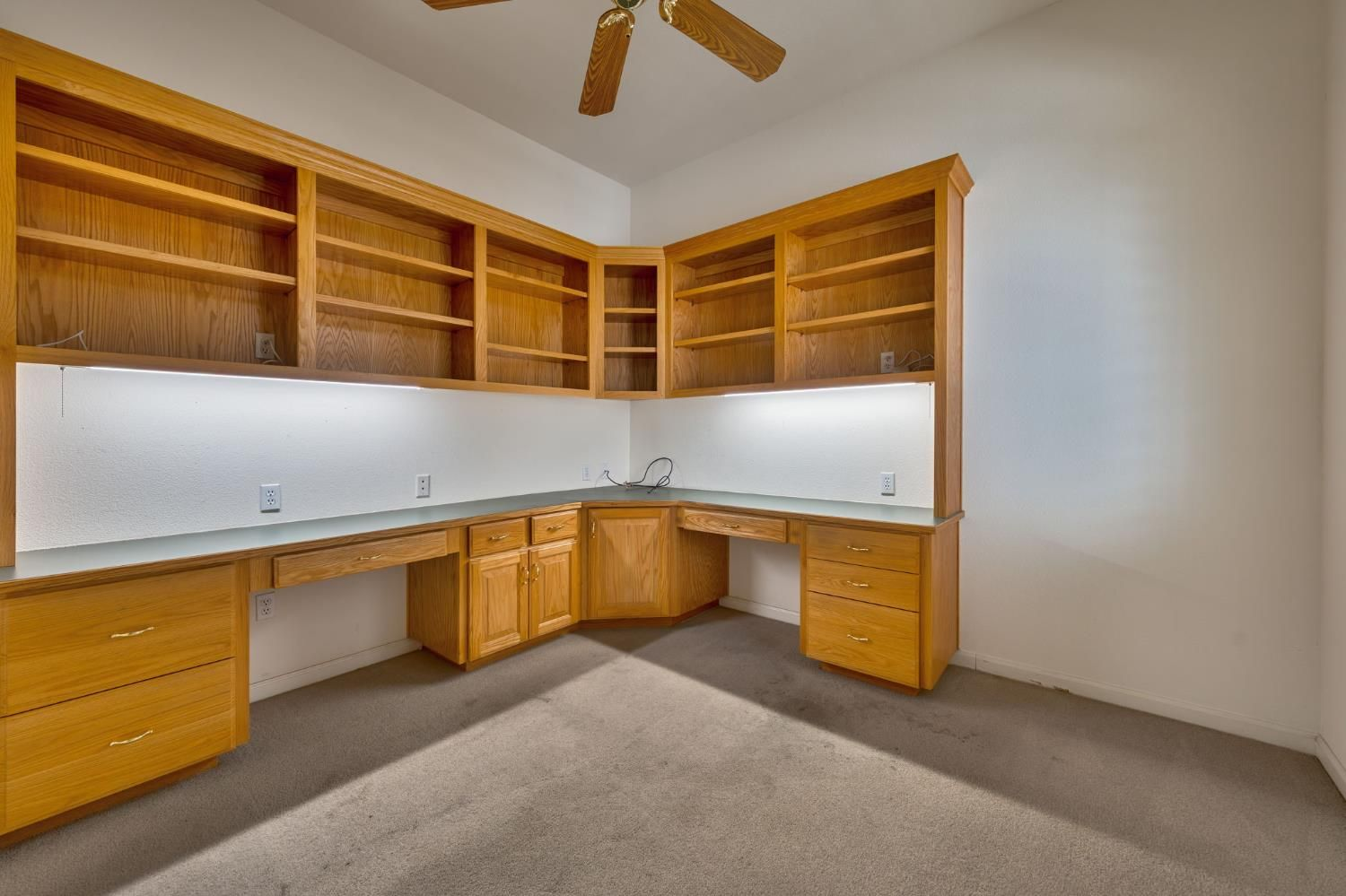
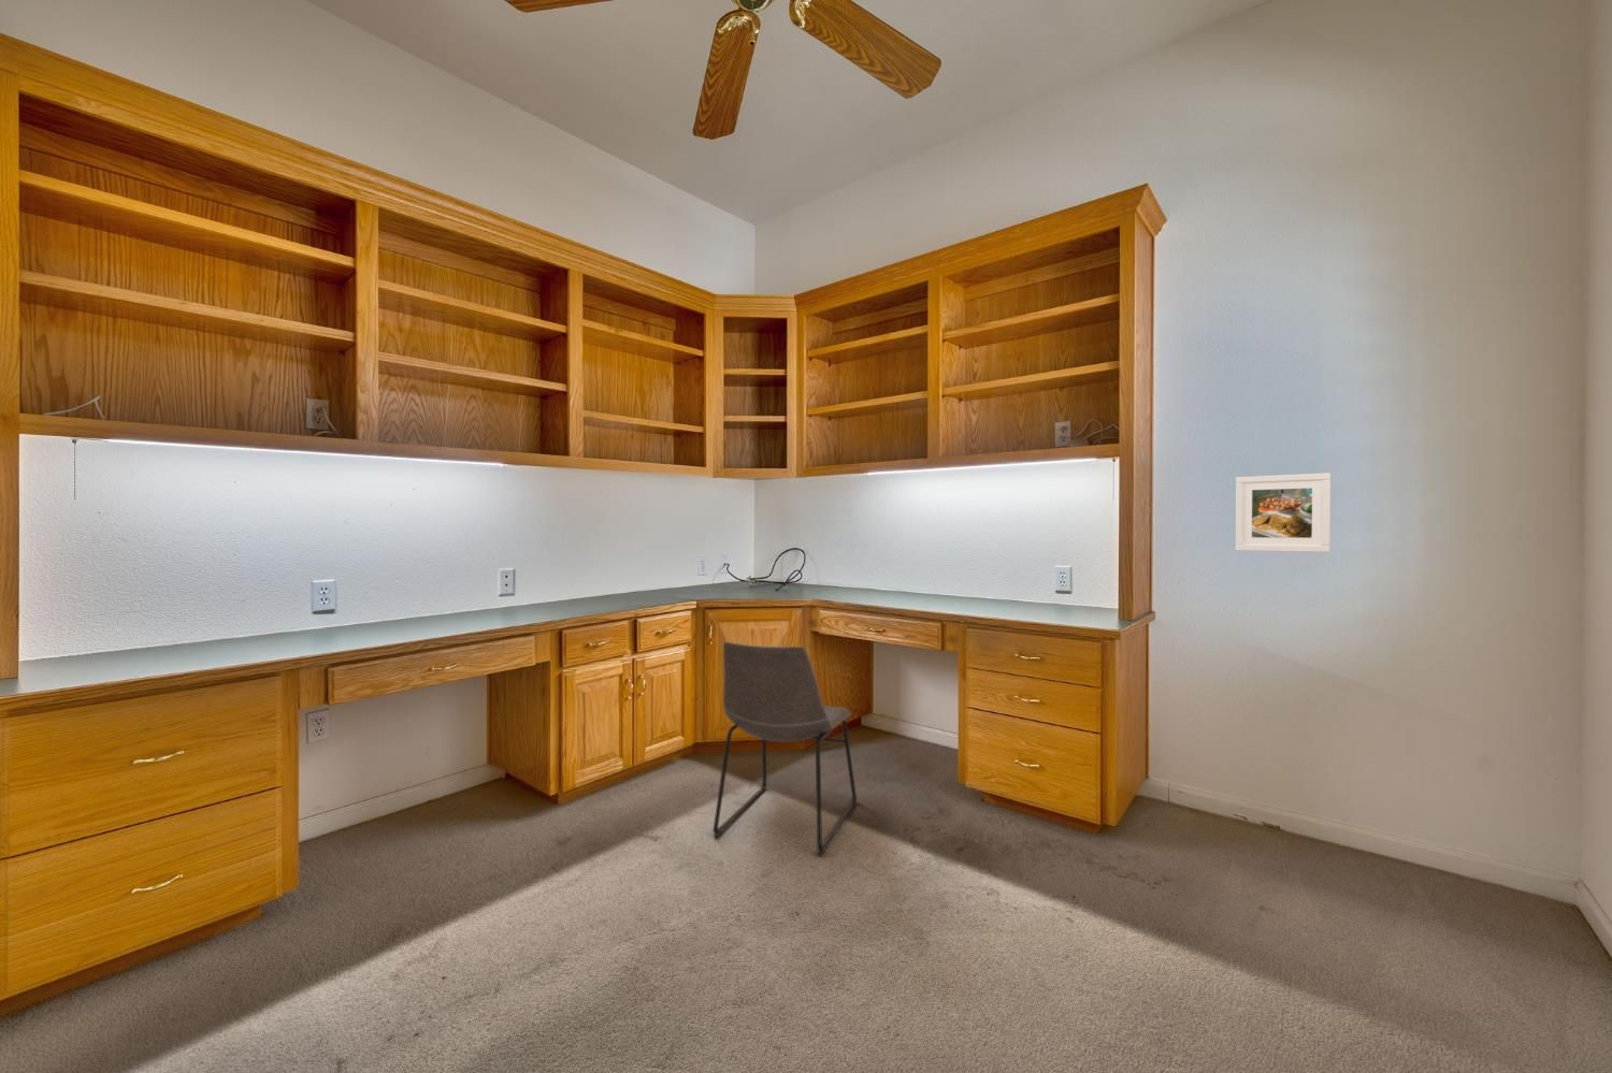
+ chair (787, 727)
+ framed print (1281, 513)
